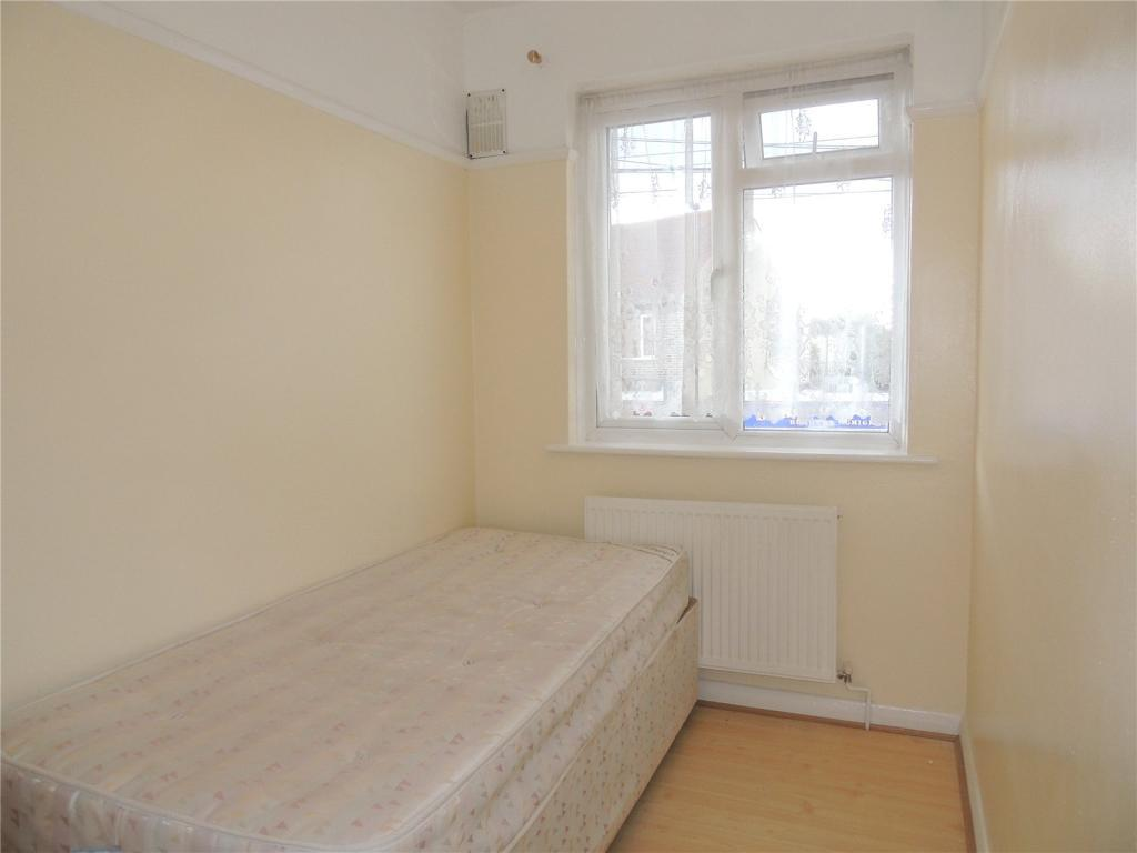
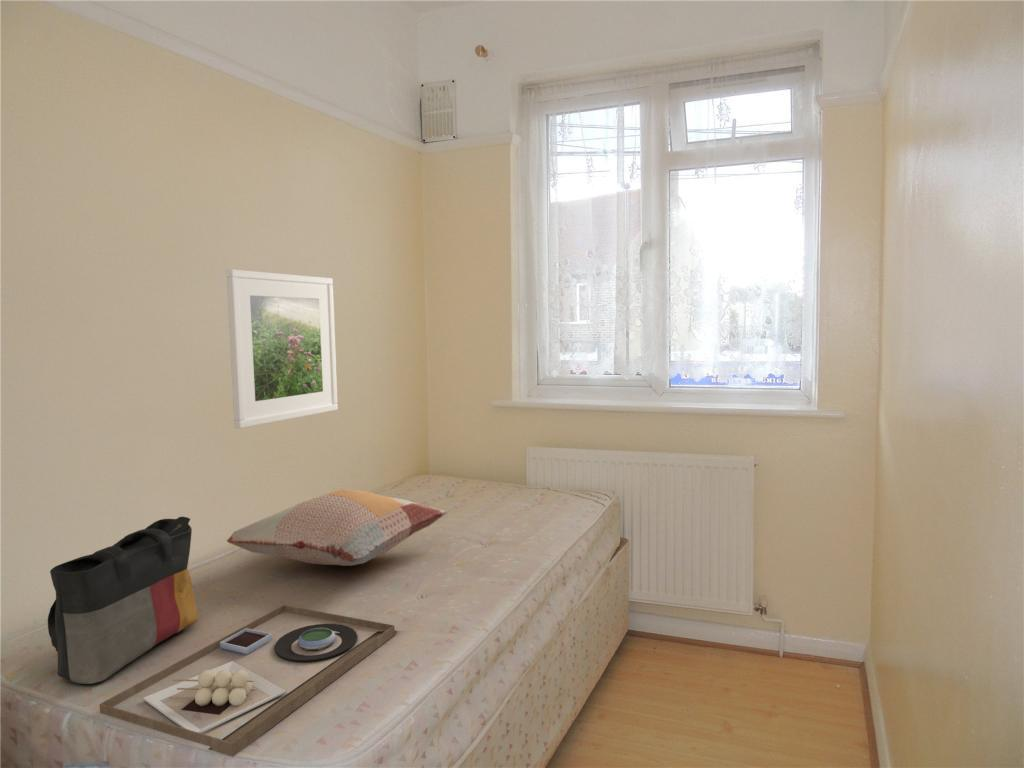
+ tote bag (120, 592)
+ decorative pillow (341, 525)
+ platter (258, 647)
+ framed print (287, 346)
